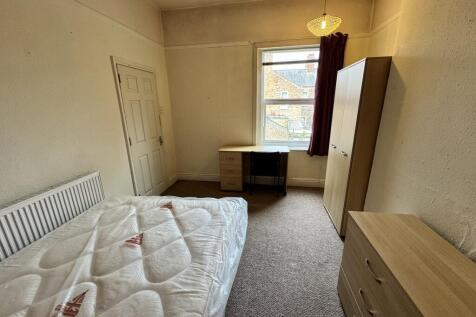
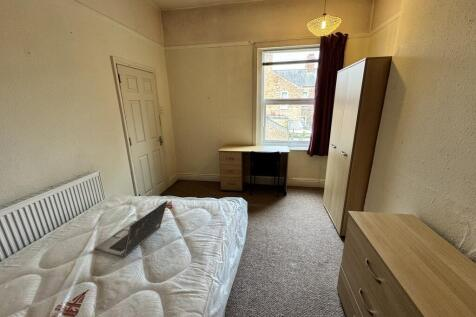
+ laptop (133, 223)
